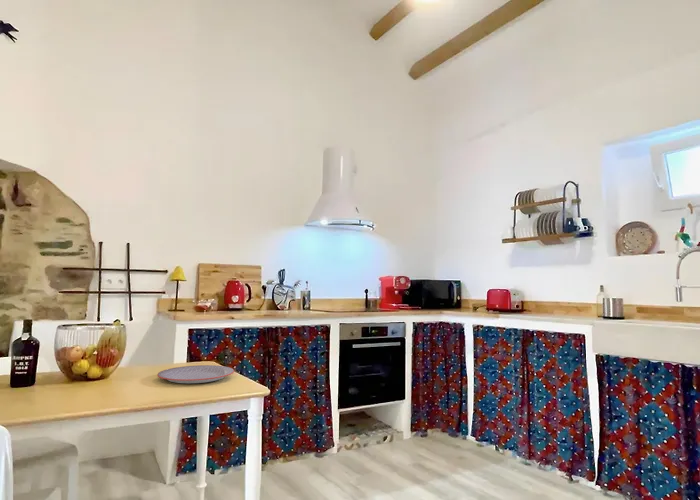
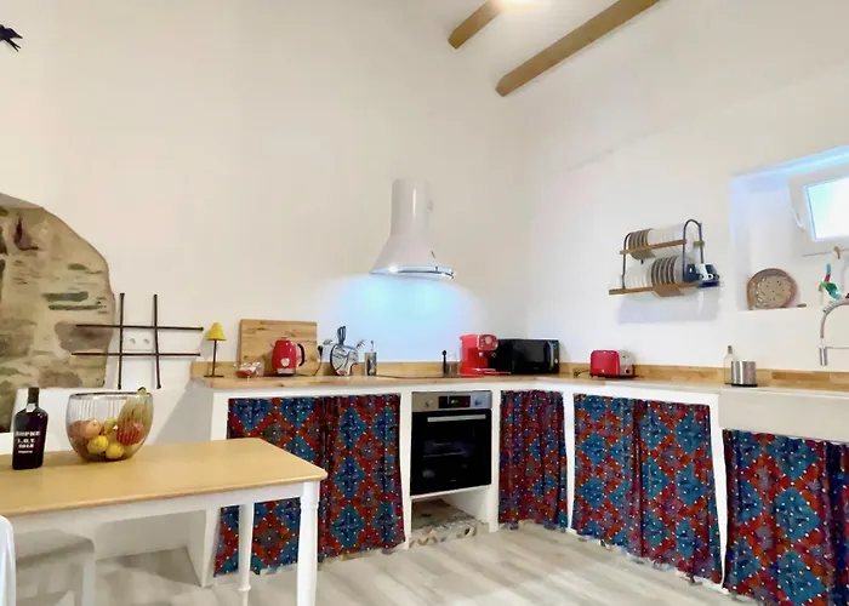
- plate (196, 374)
